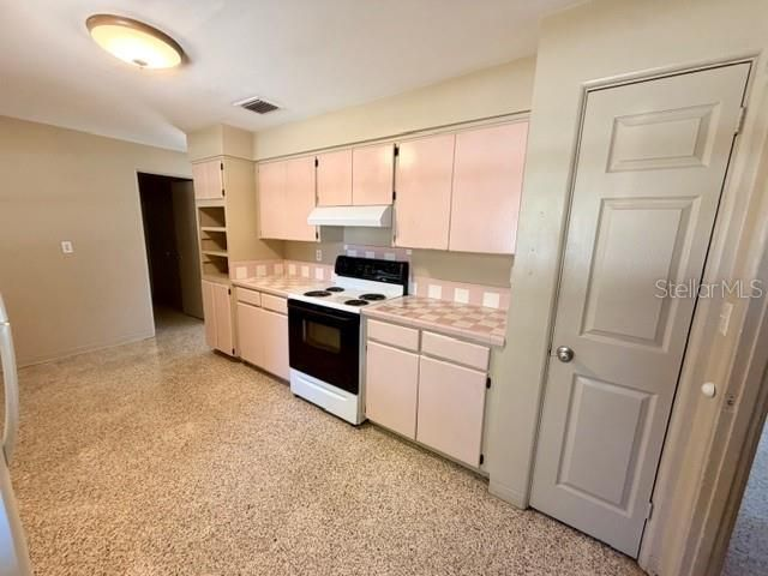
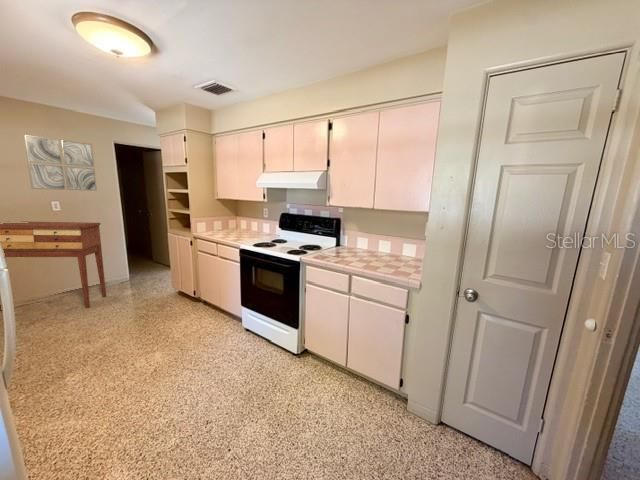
+ console table (49, 256)
+ wall art (64, 164)
